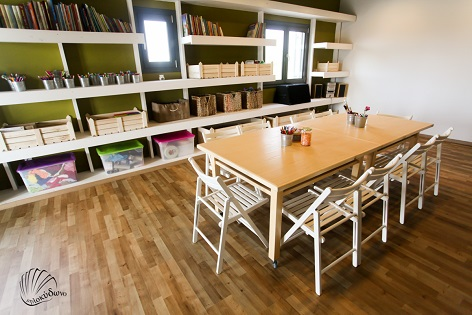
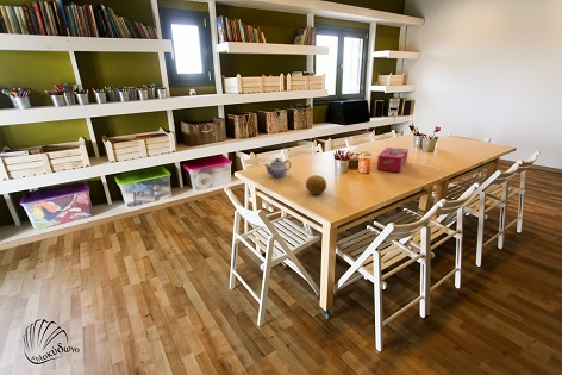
+ teapot (277, 167)
+ fruit (316, 185)
+ tissue box (393, 158)
